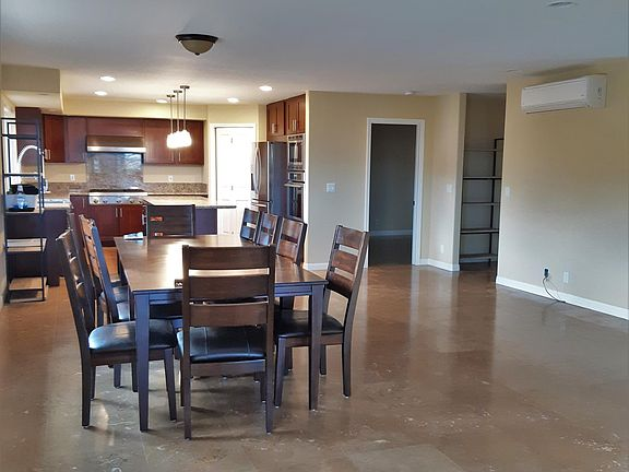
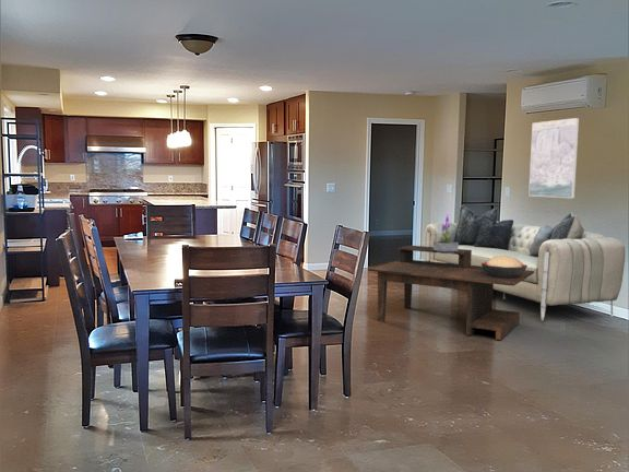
+ decorative bowl (503, 266)
+ sofa (510, 253)
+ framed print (553, 158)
+ potted plant (446, 248)
+ coffee table (450, 287)
